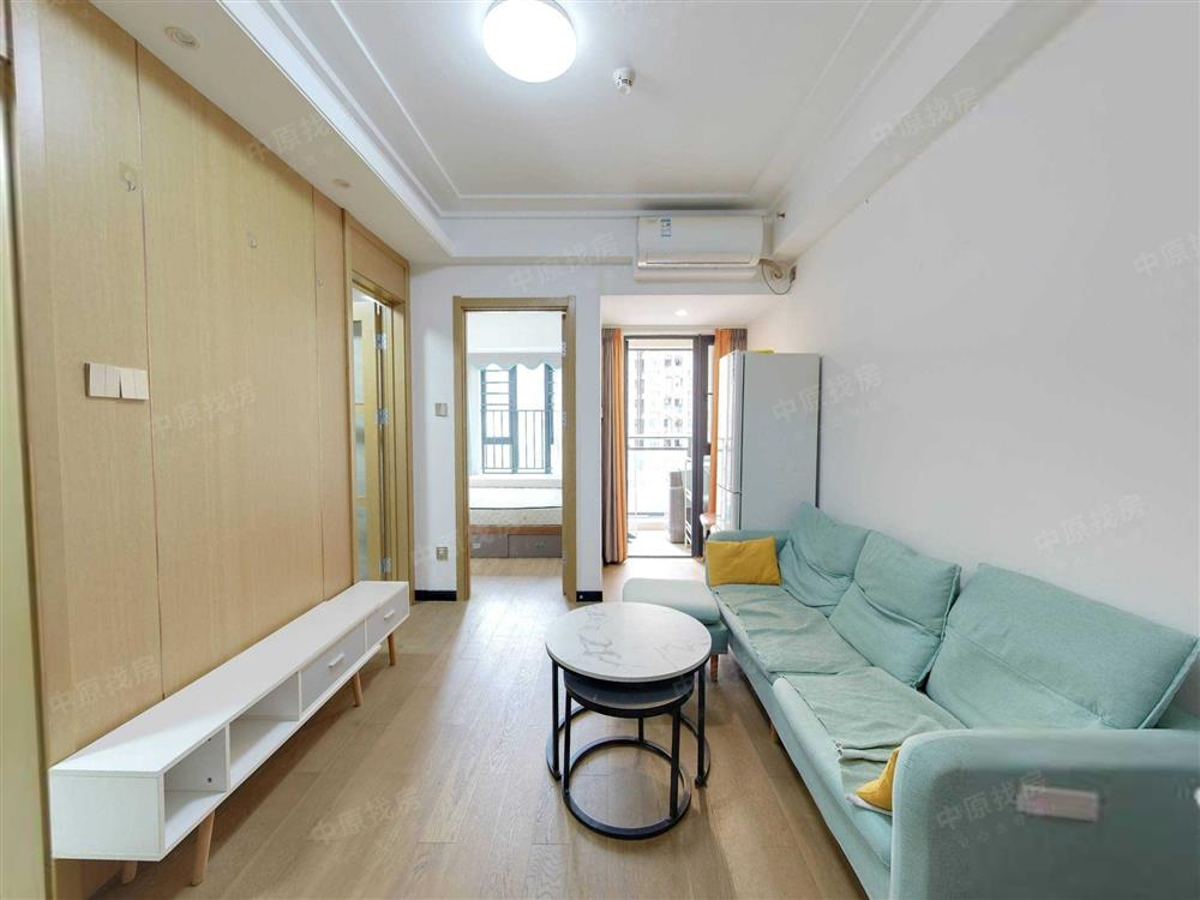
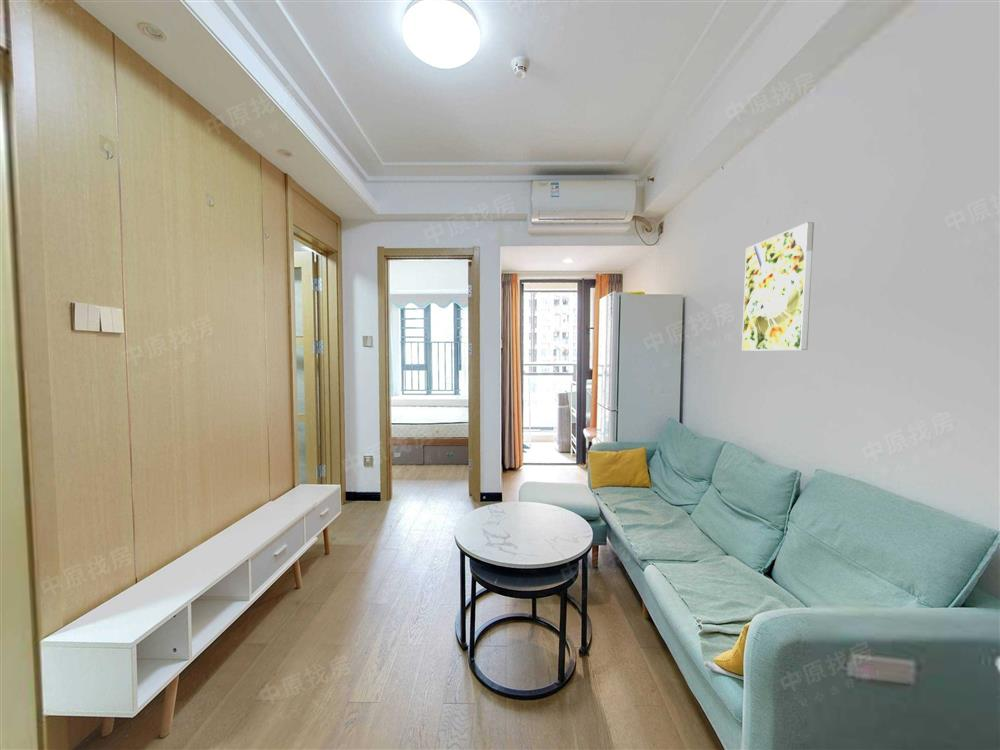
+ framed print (773, 294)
